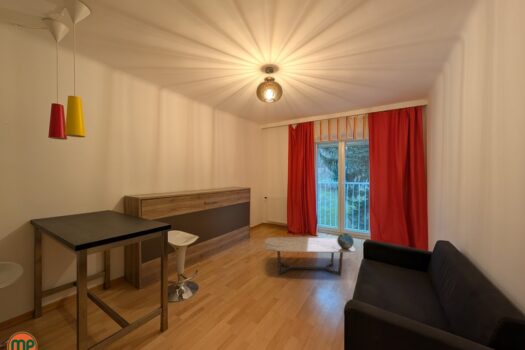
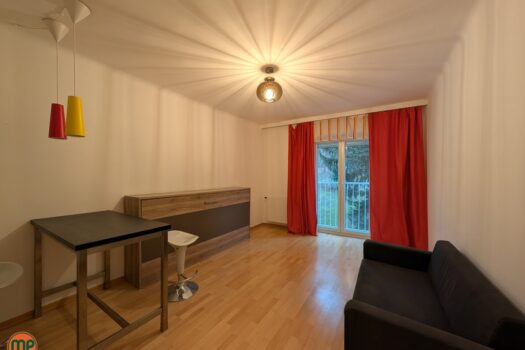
- coffee table (307, 251)
- decorative sphere (345, 240)
